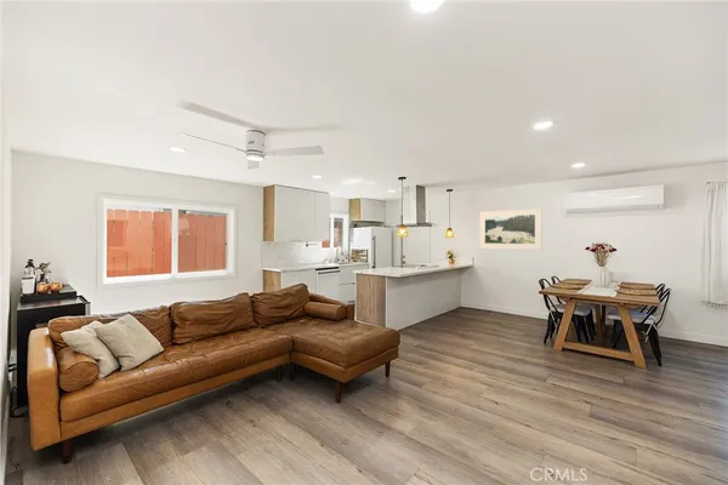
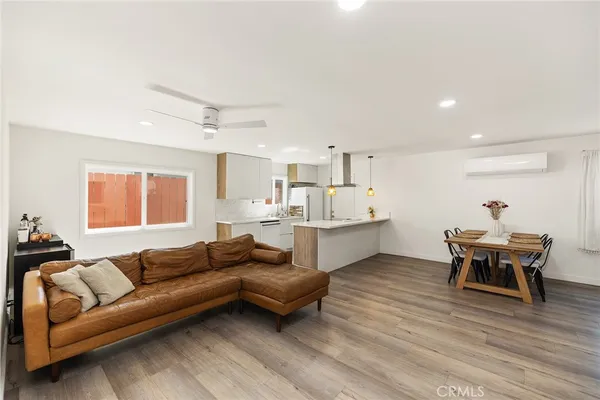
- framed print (508, 229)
